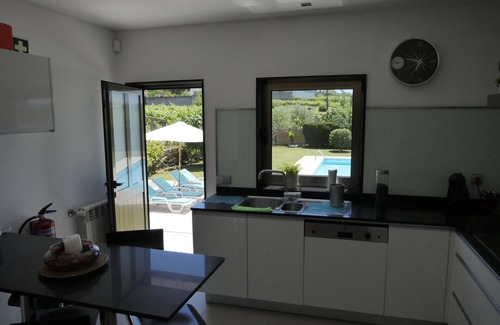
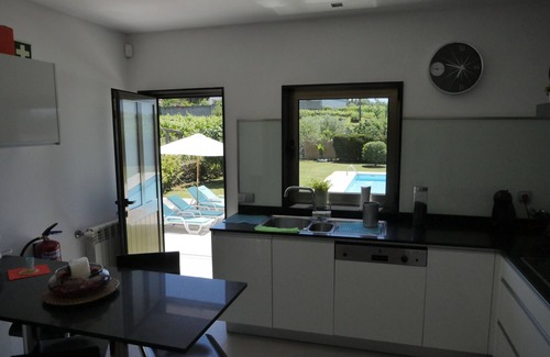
+ placemat (29, 266)
